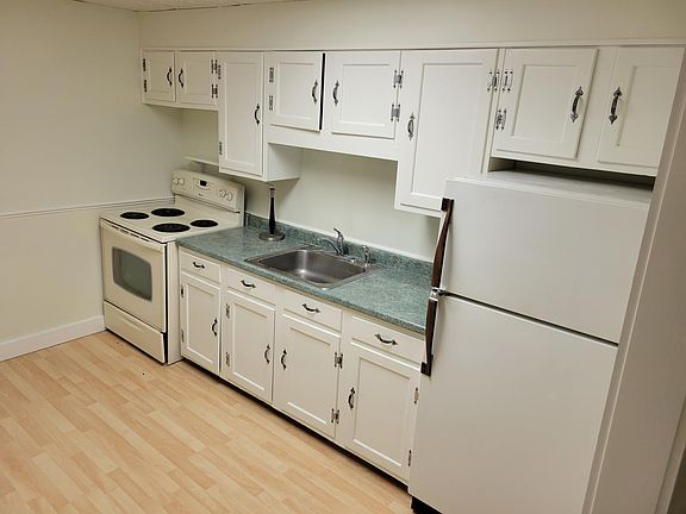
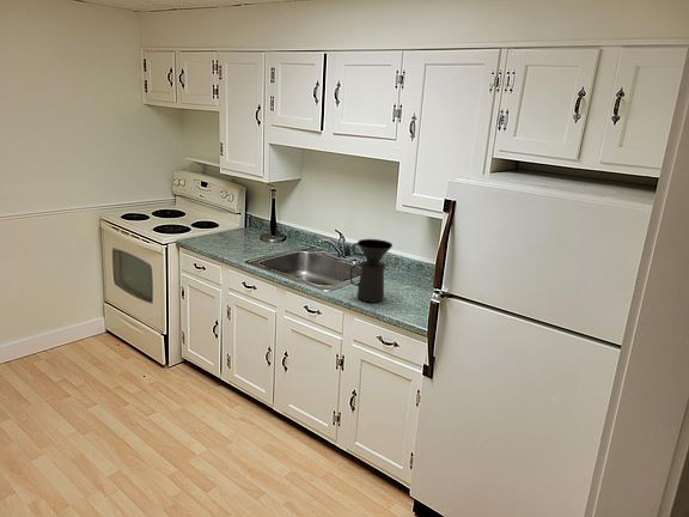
+ coffee maker (372, 270)
